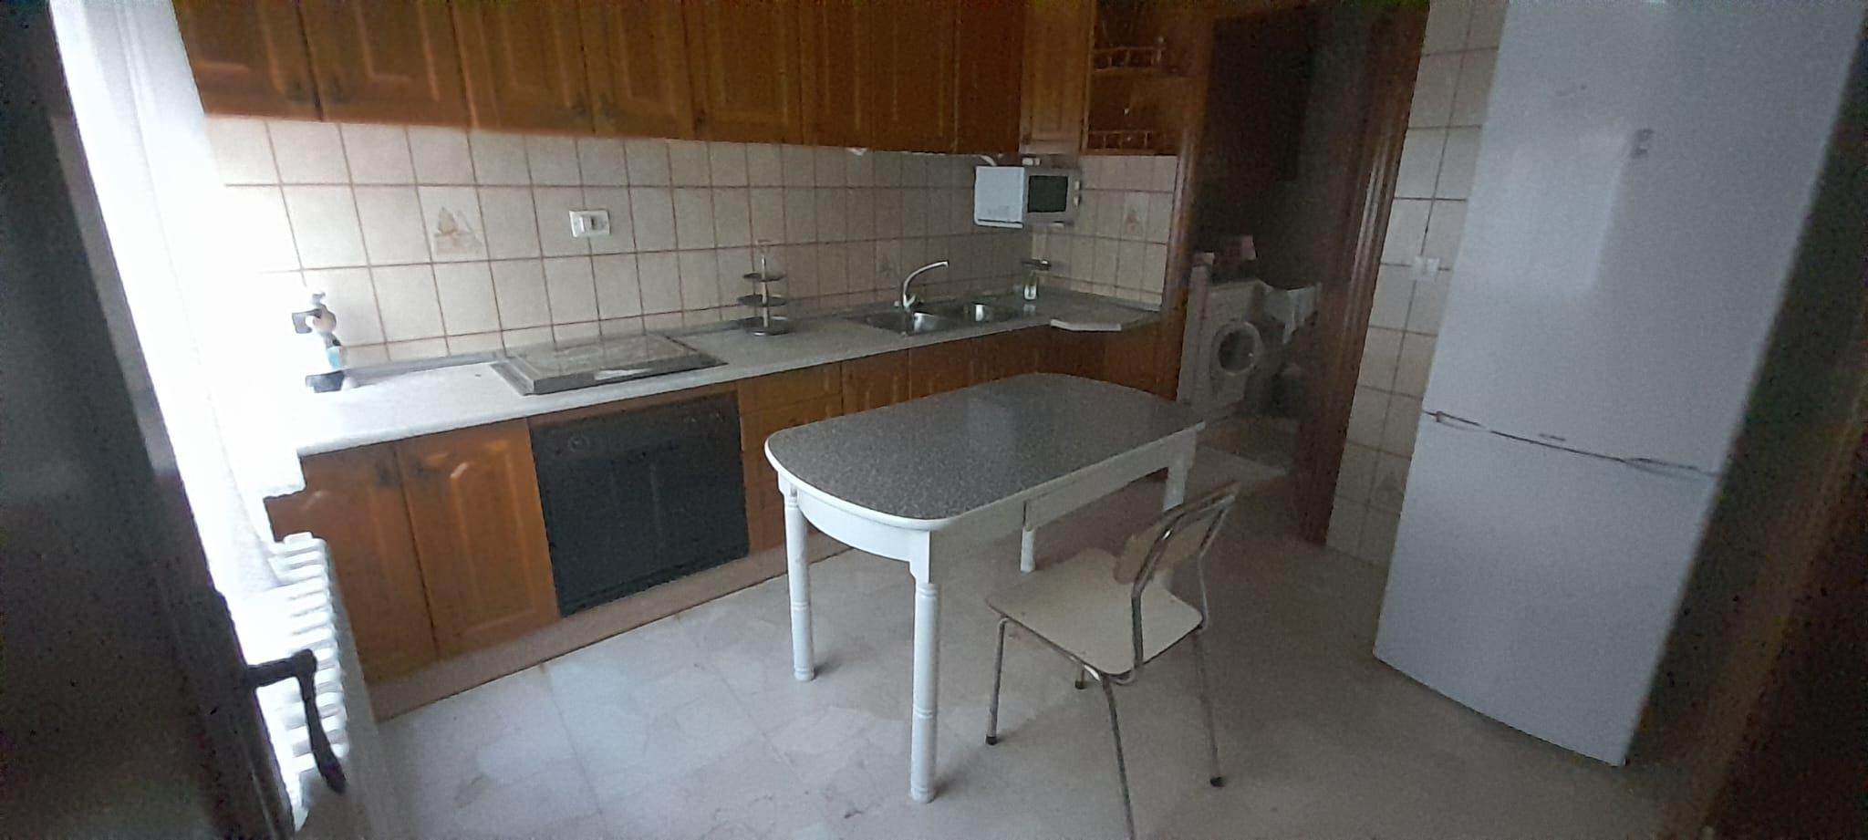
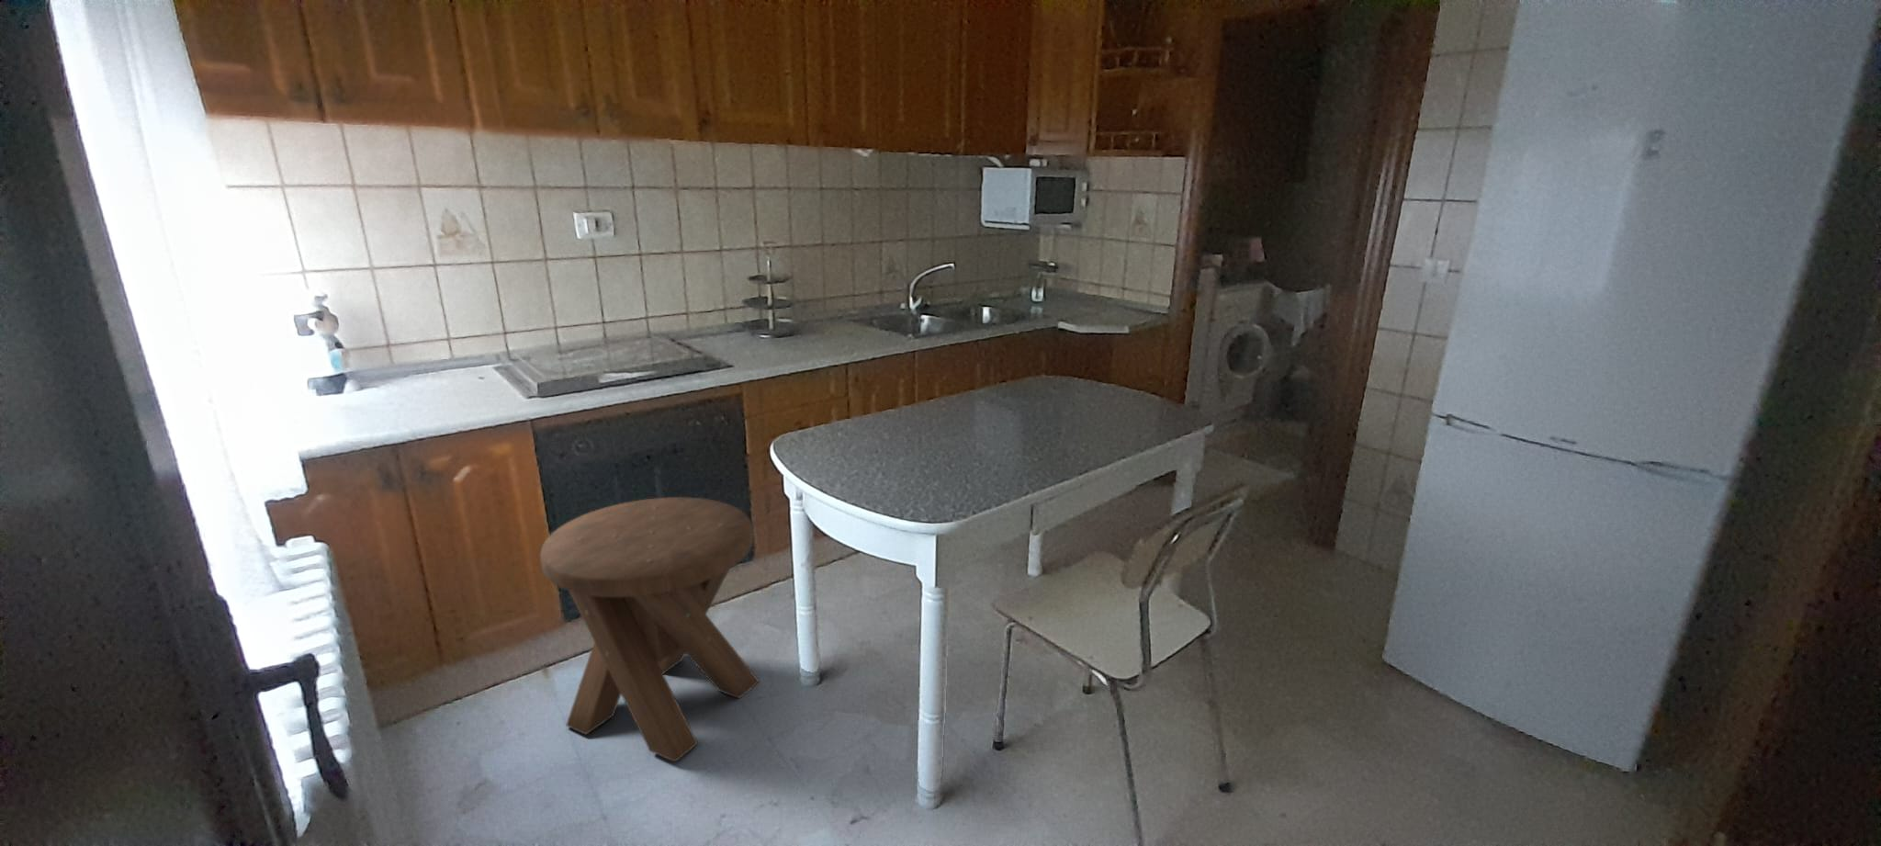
+ music stool (659, 620)
